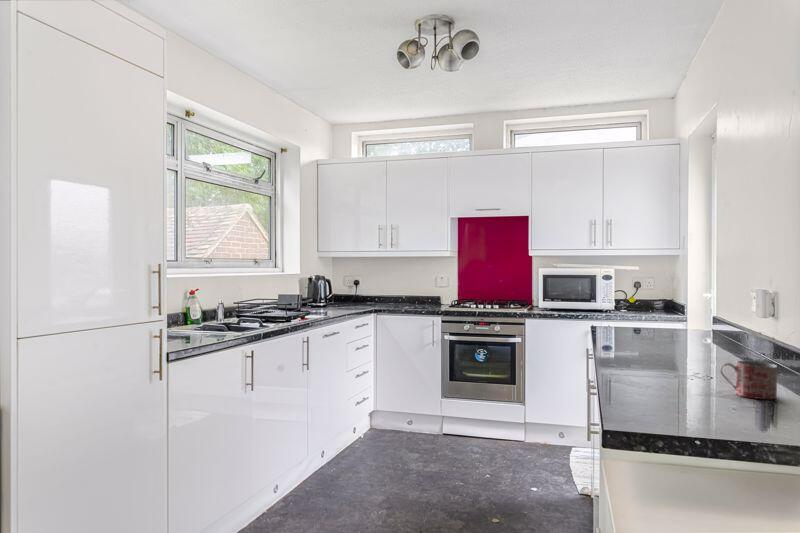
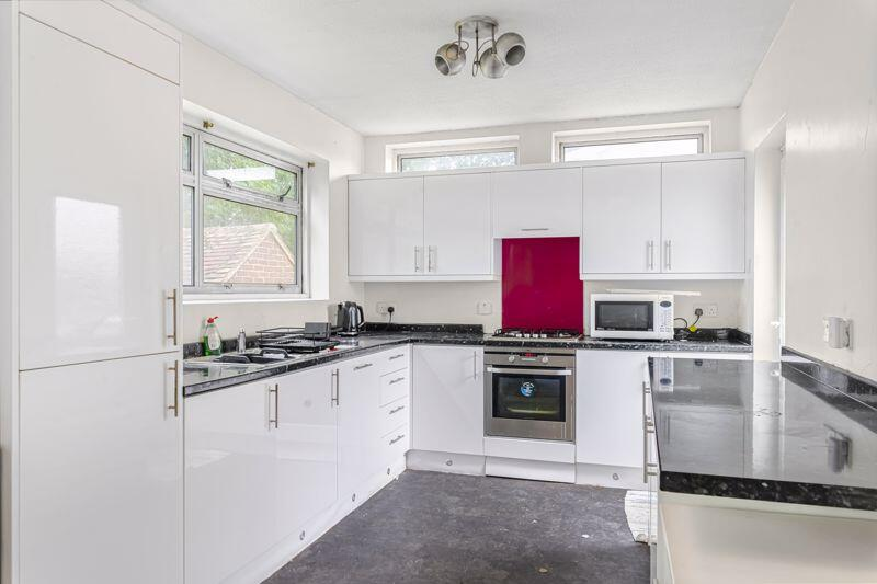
- mug (748, 378)
